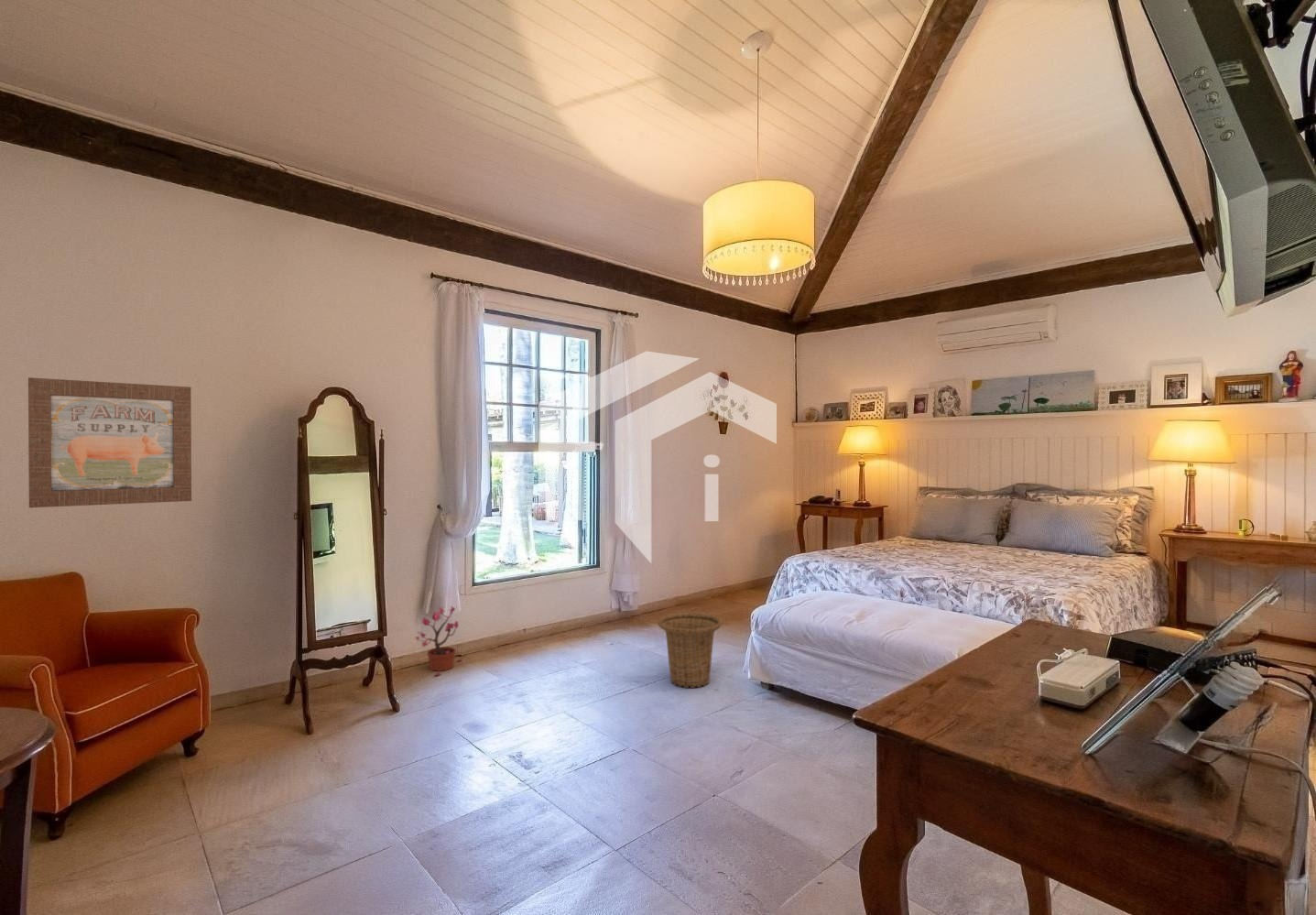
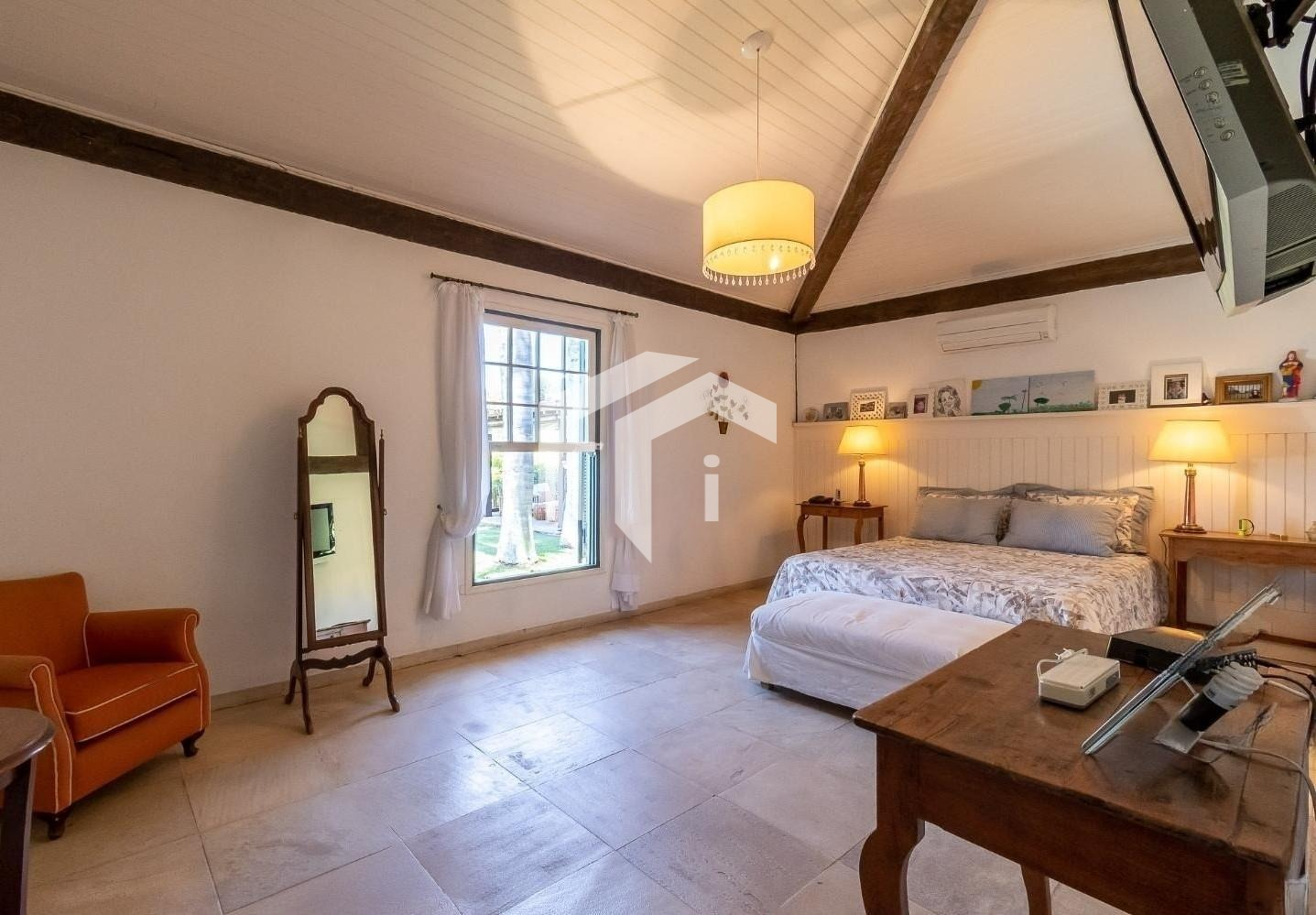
- wall art (114, 443)
- potted plant (444, 638)
- basket (690, 650)
